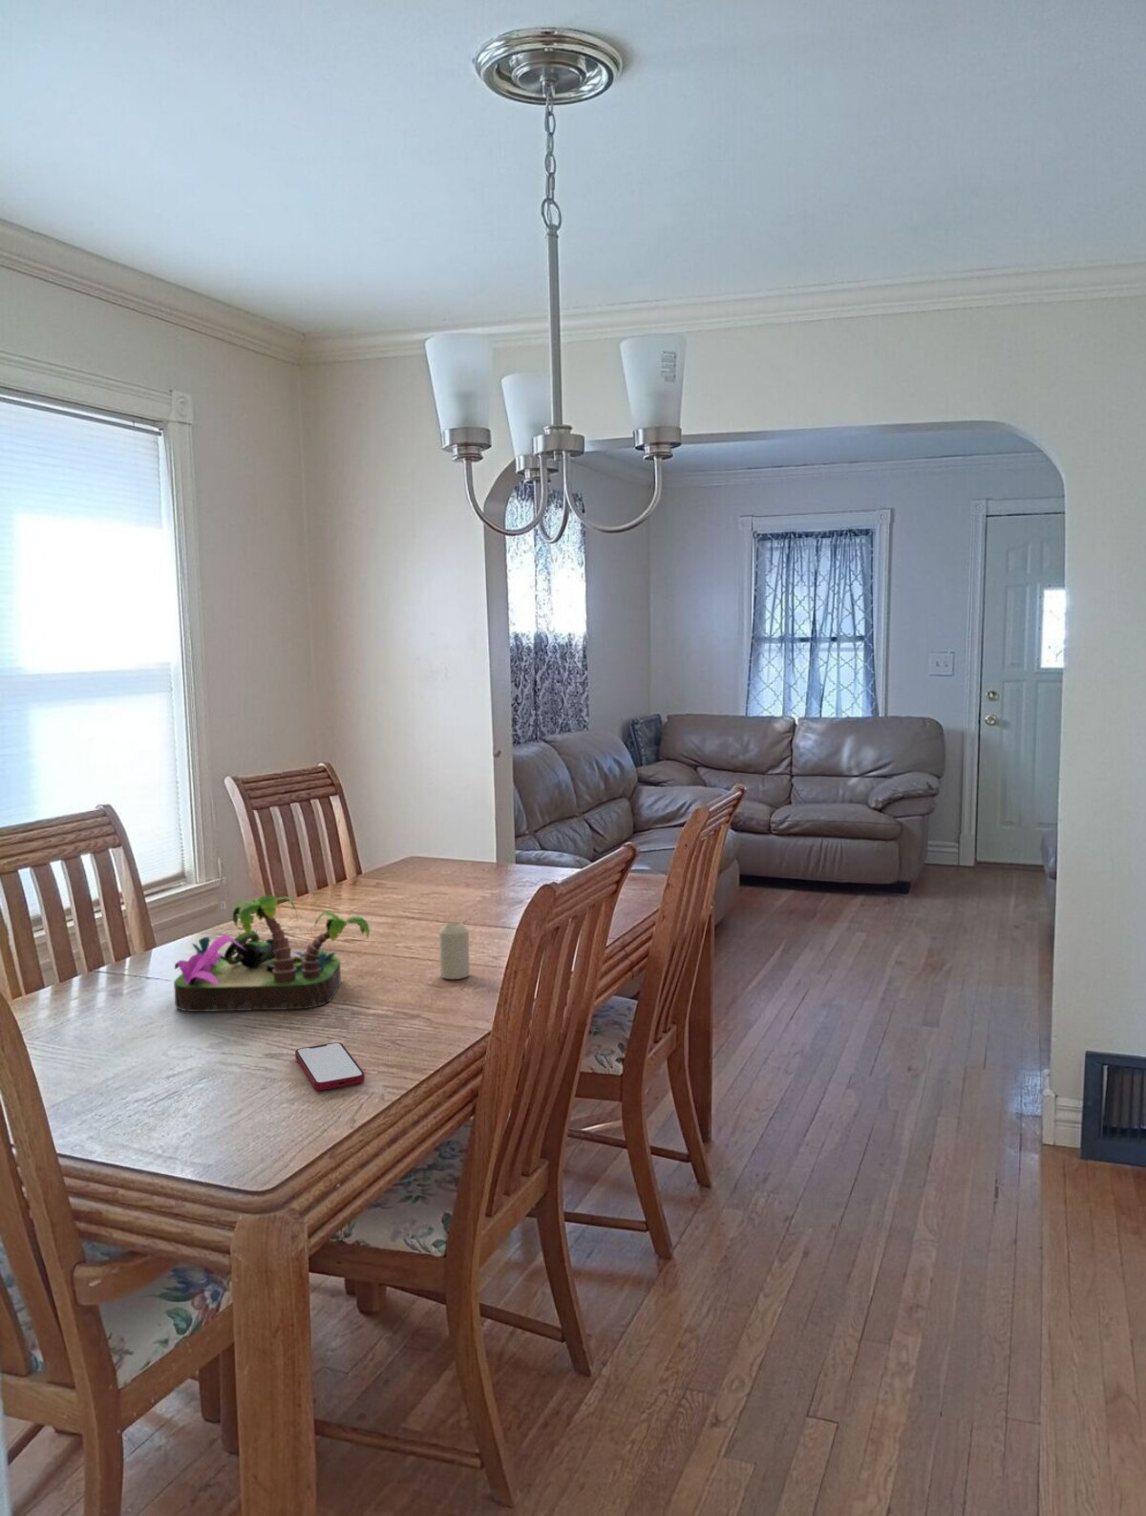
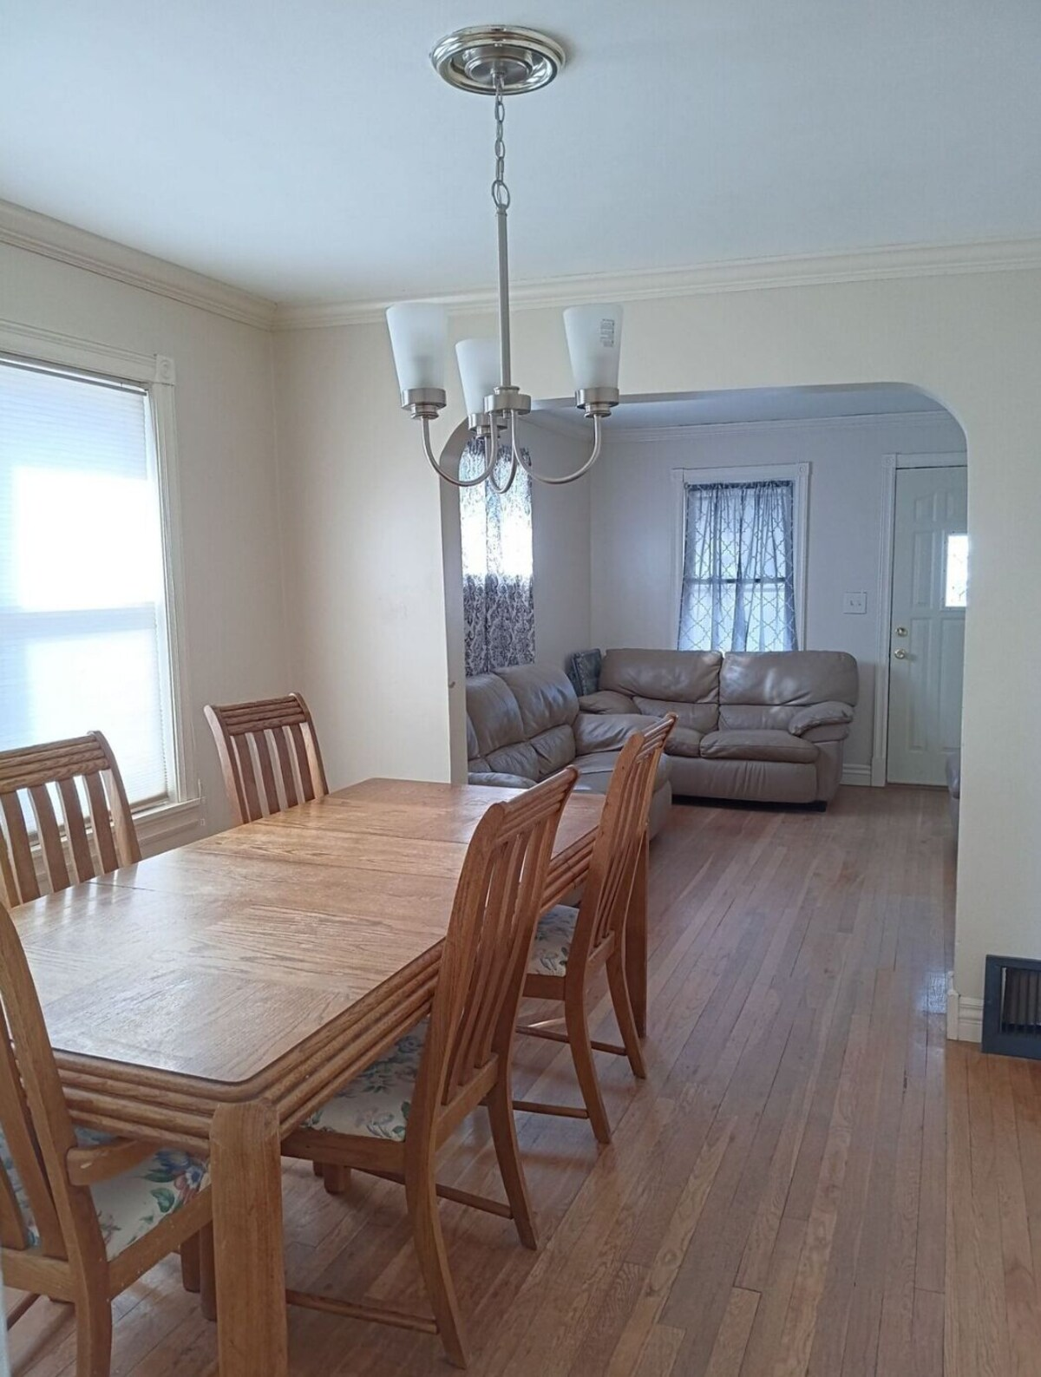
- candle (454, 949)
- plant (274, 942)
- smartphone (329, 1066)
